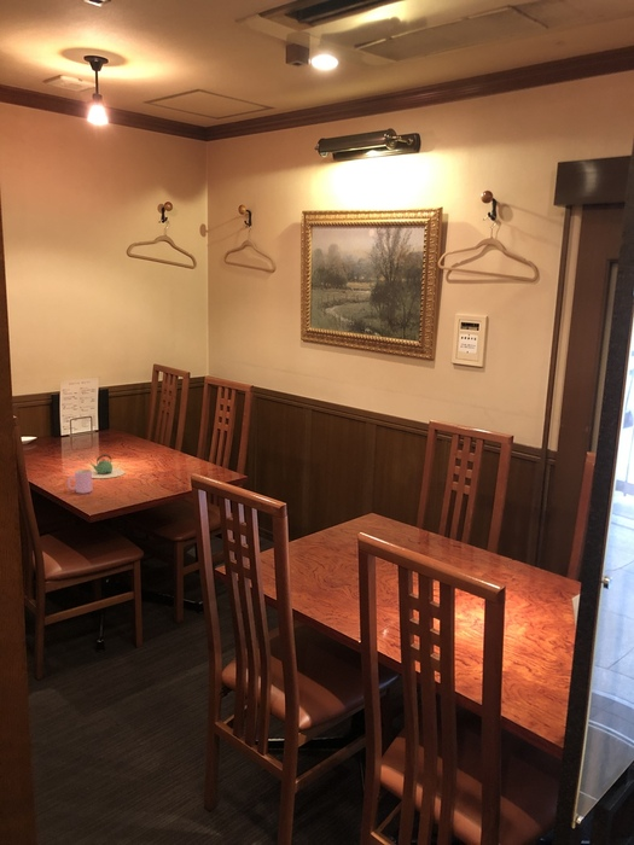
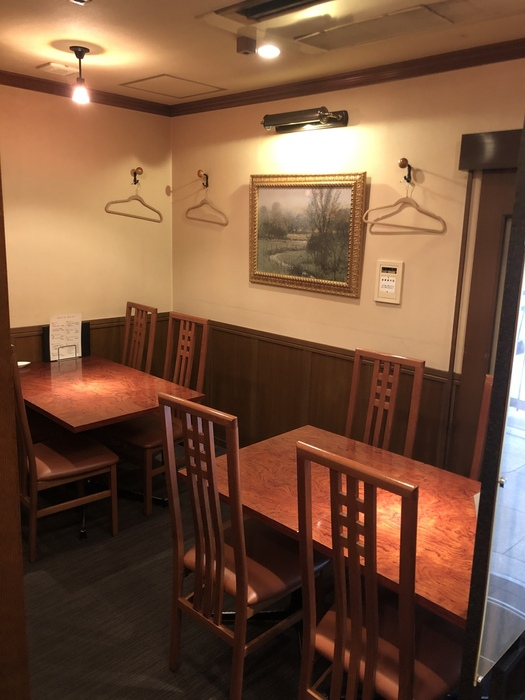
- teapot (104, 464)
- cup (80, 482)
